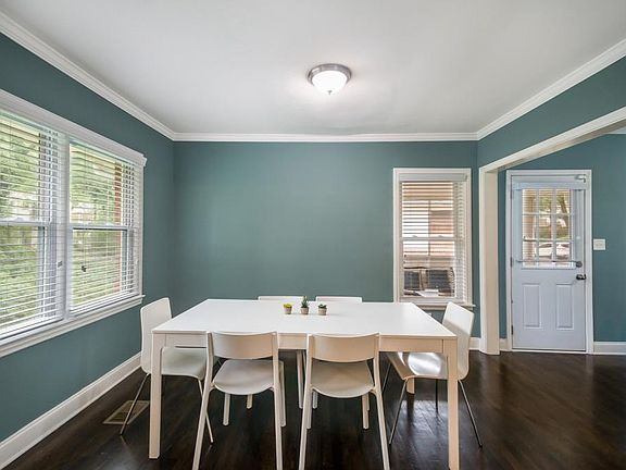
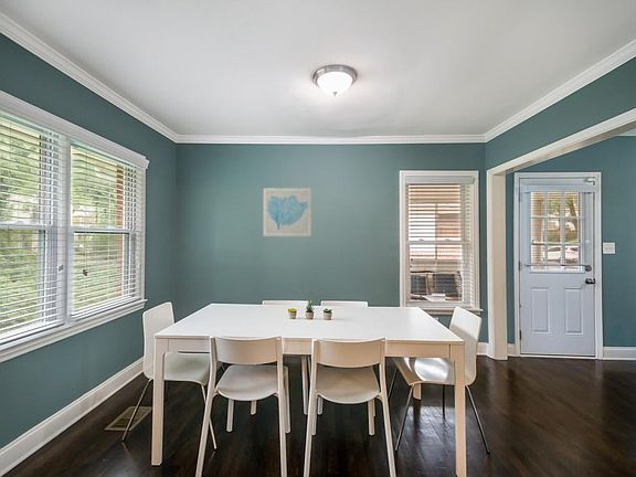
+ wall art (287, 212)
